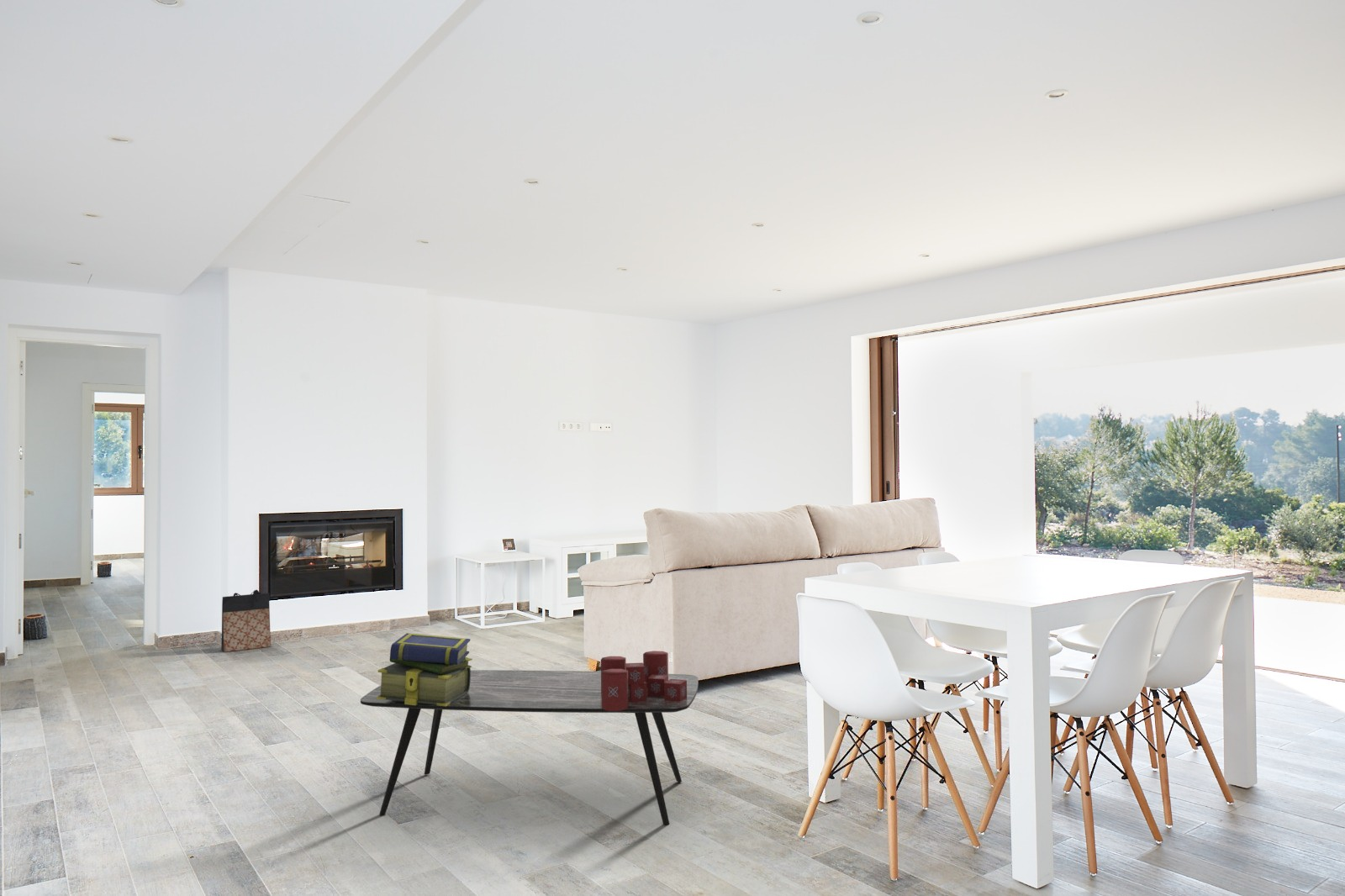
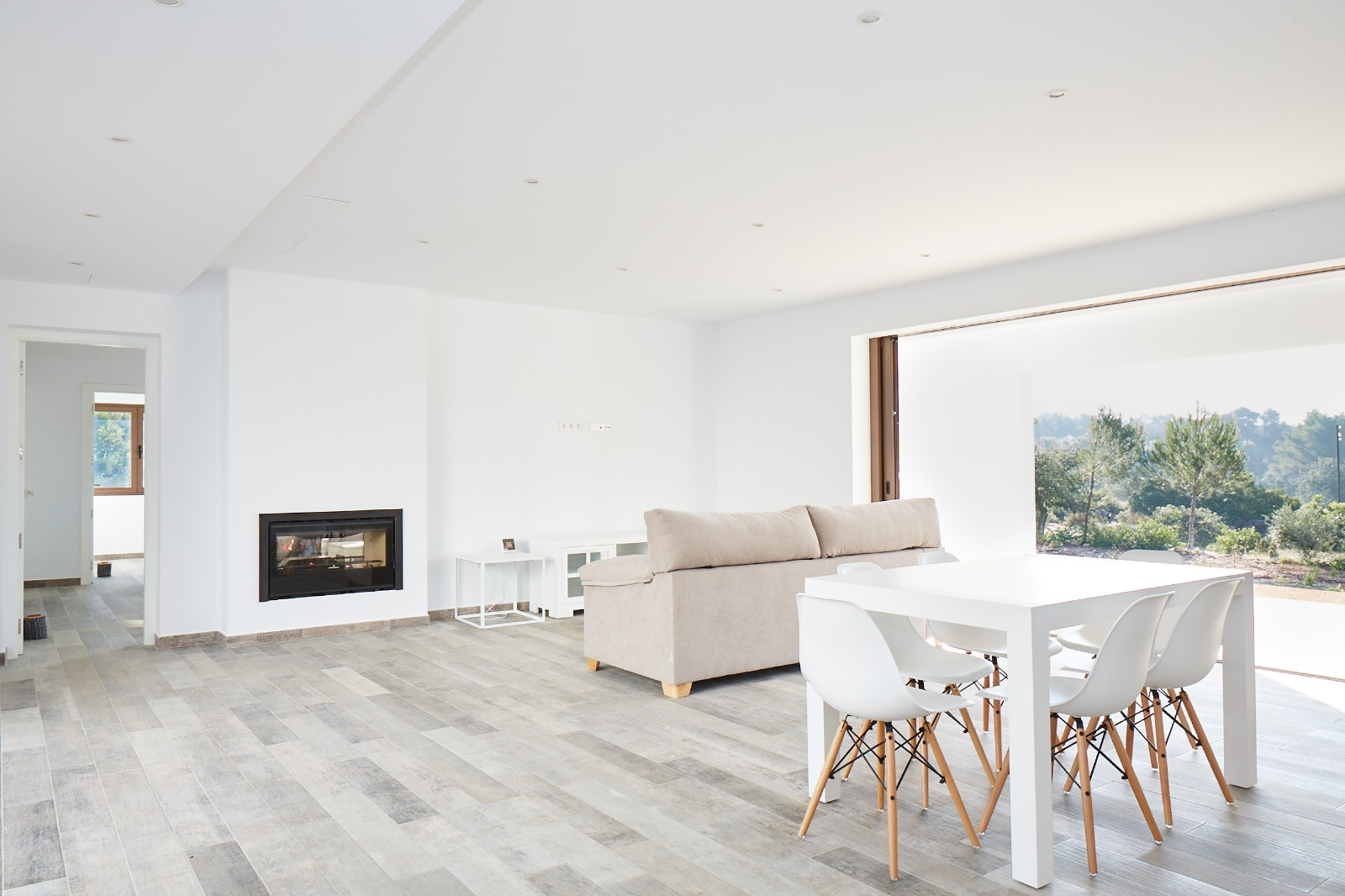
- bag (245, 619)
- coffee table (535, 711)
- stack of books (429, 667)
- candle (637, 678)
